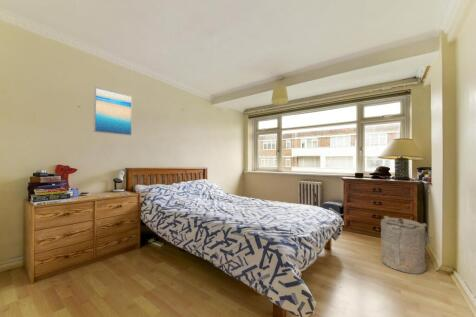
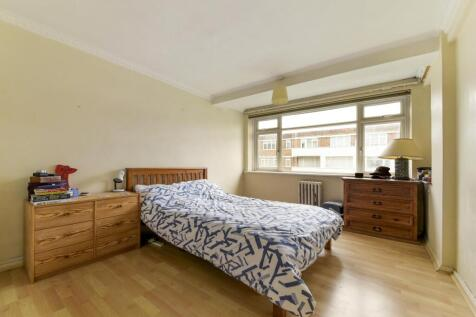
- laundry hamper (401, 240)
- wall art (113, 112)
